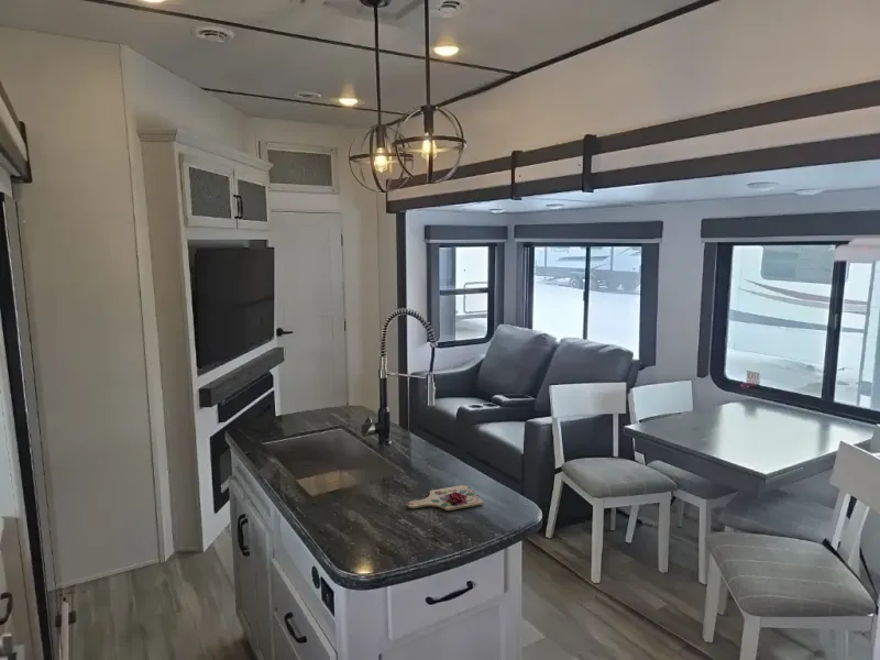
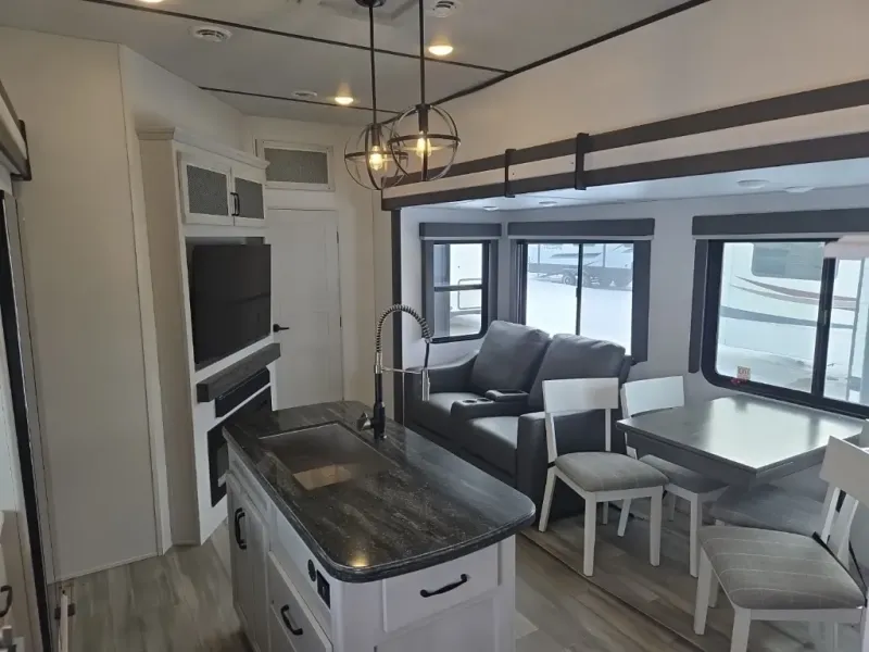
- cutting board (441, 496)
